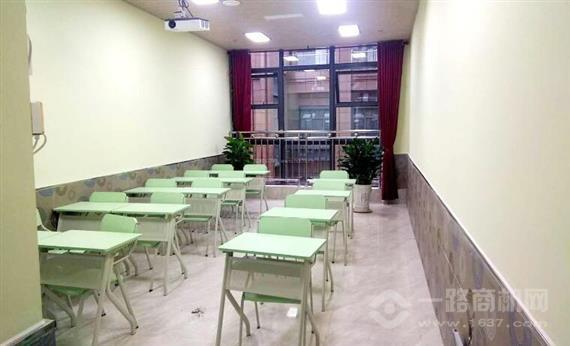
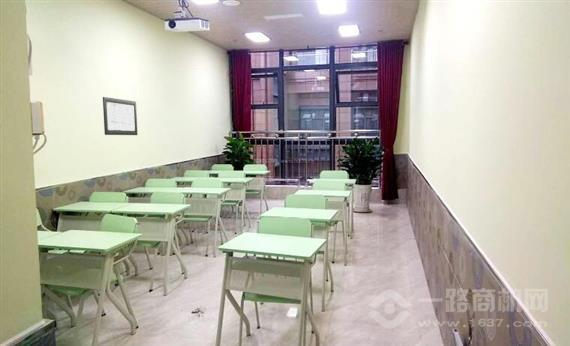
+ wall art (121, 117)
